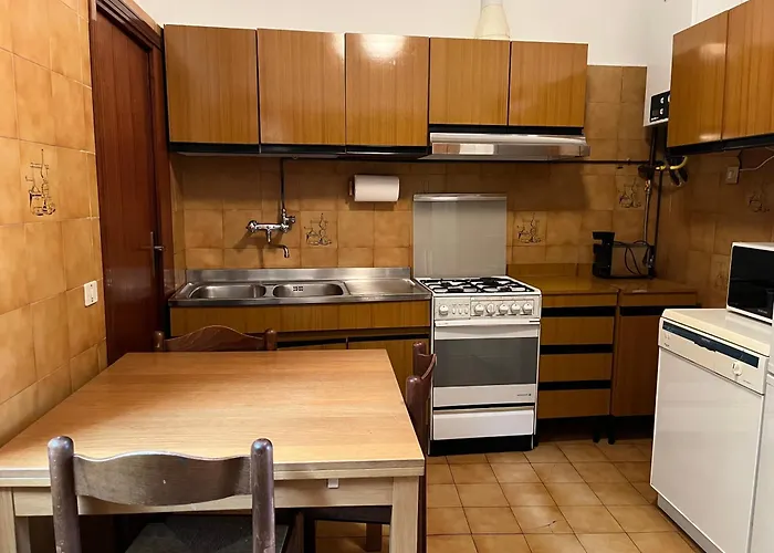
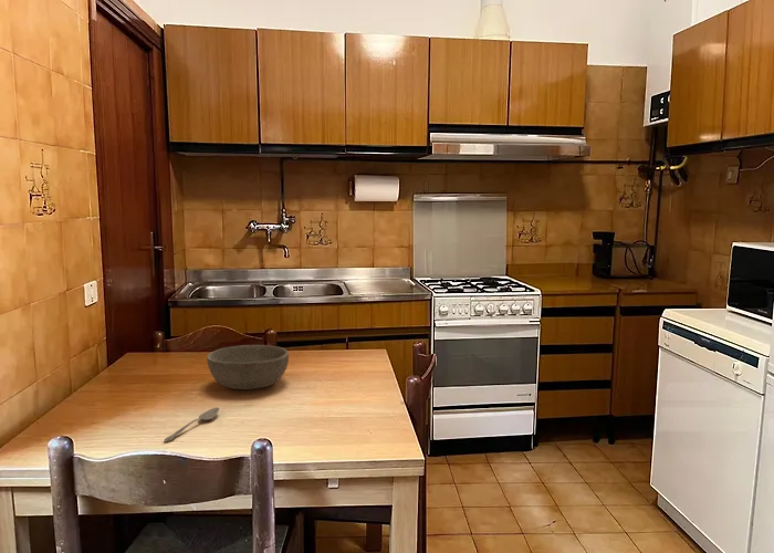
+ bowl (249, 368)
+ spoon (191, 422)
